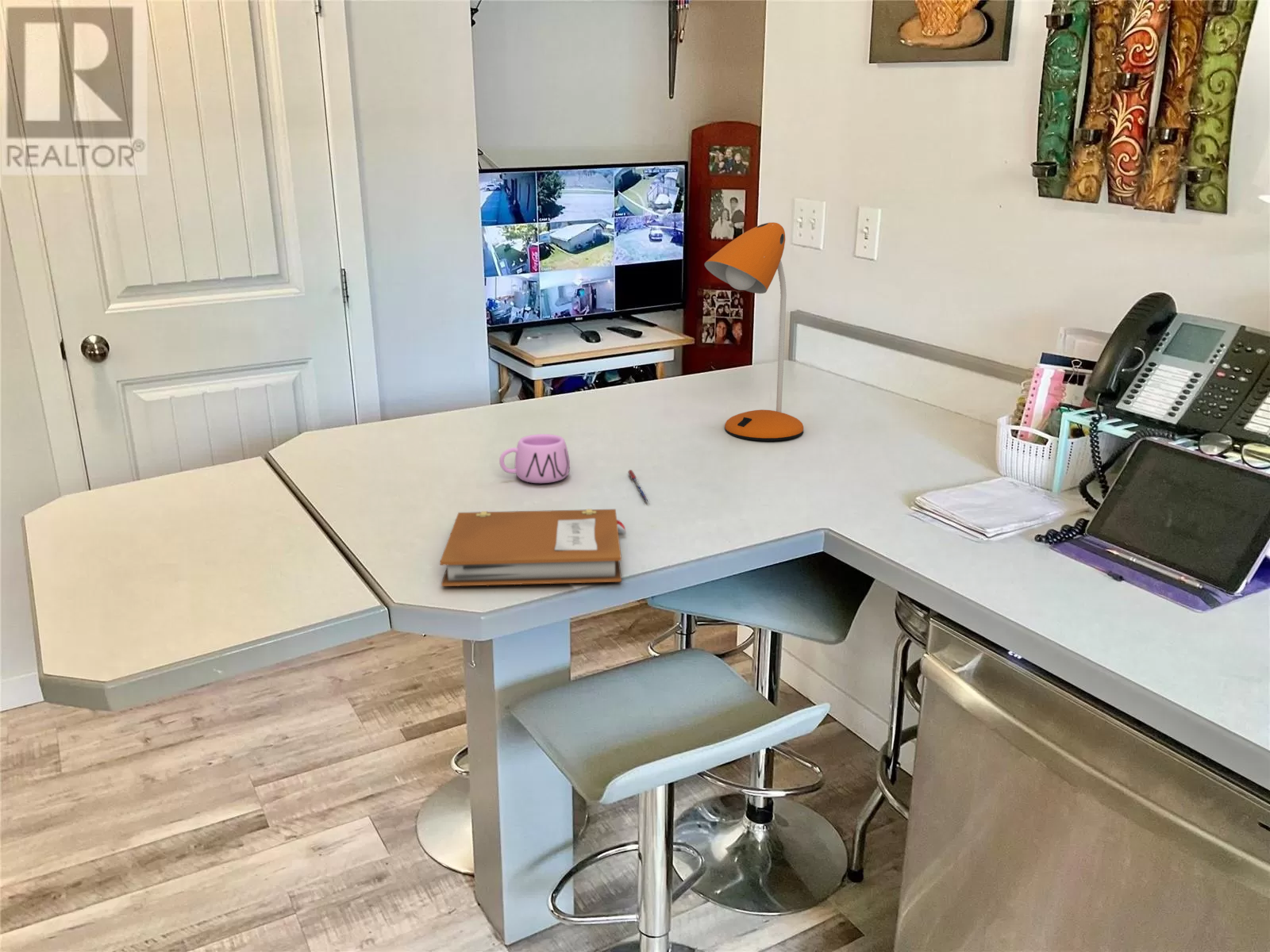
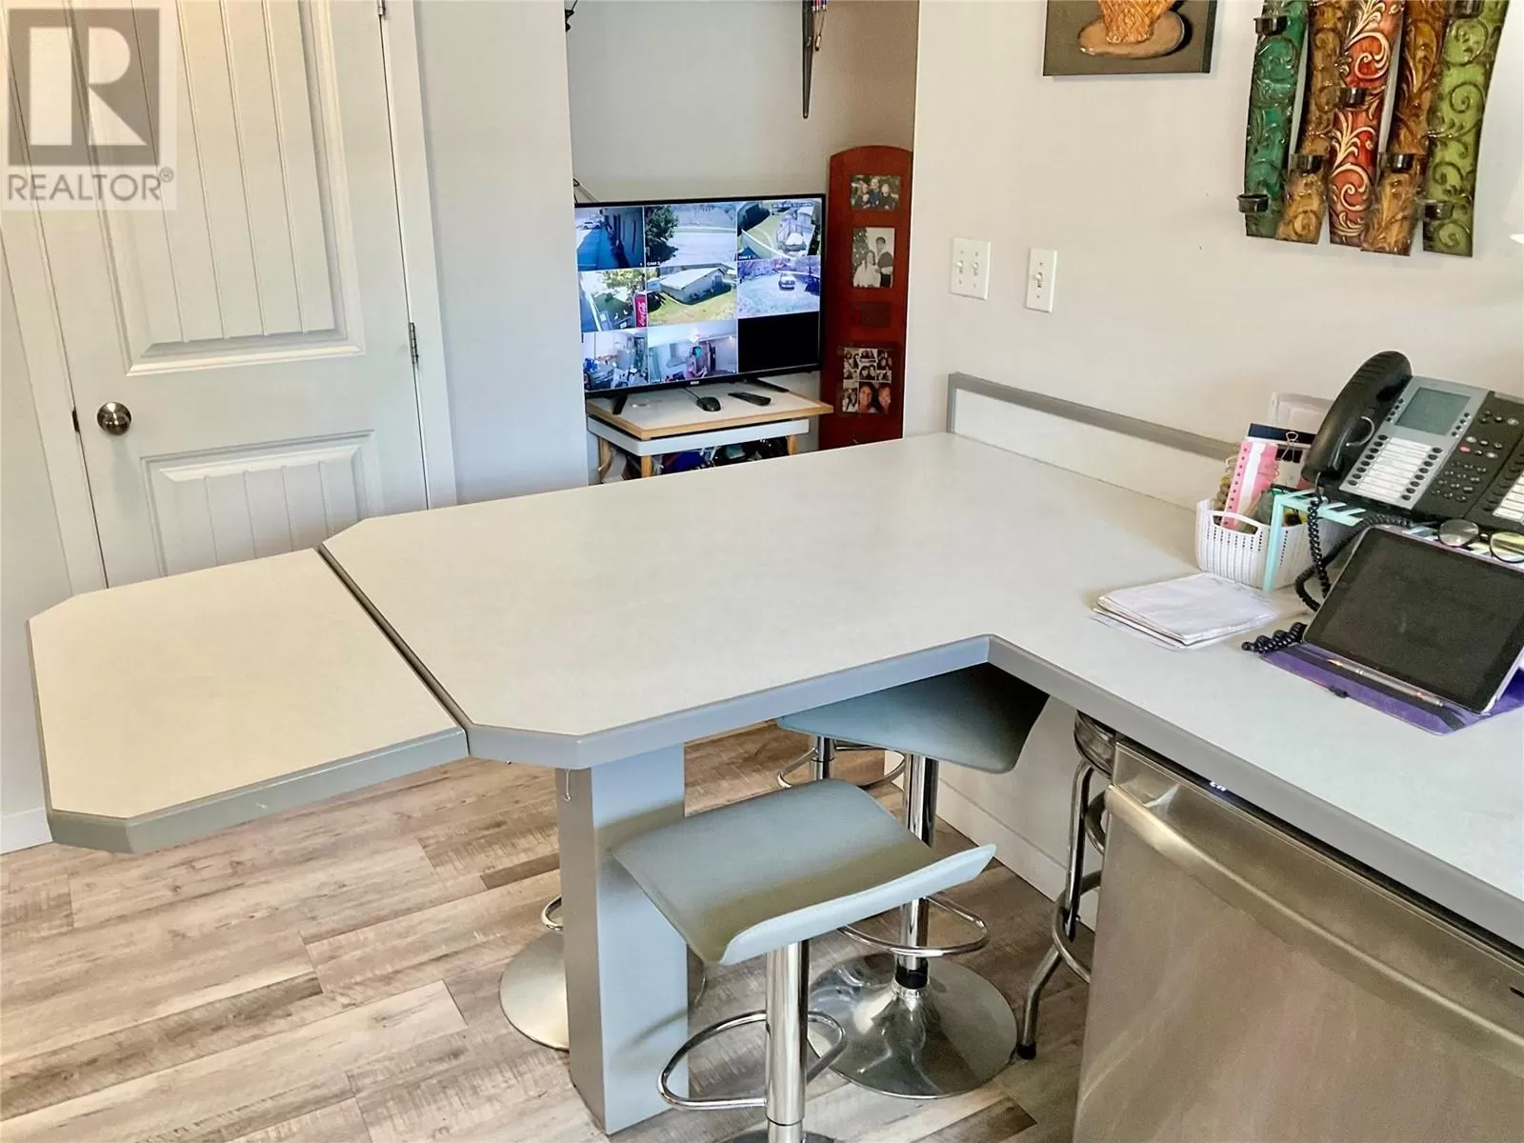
- notebook (539, 543)
- desk lamp (779, 332)
- pen (638, 485)
- mug (534, 459)
